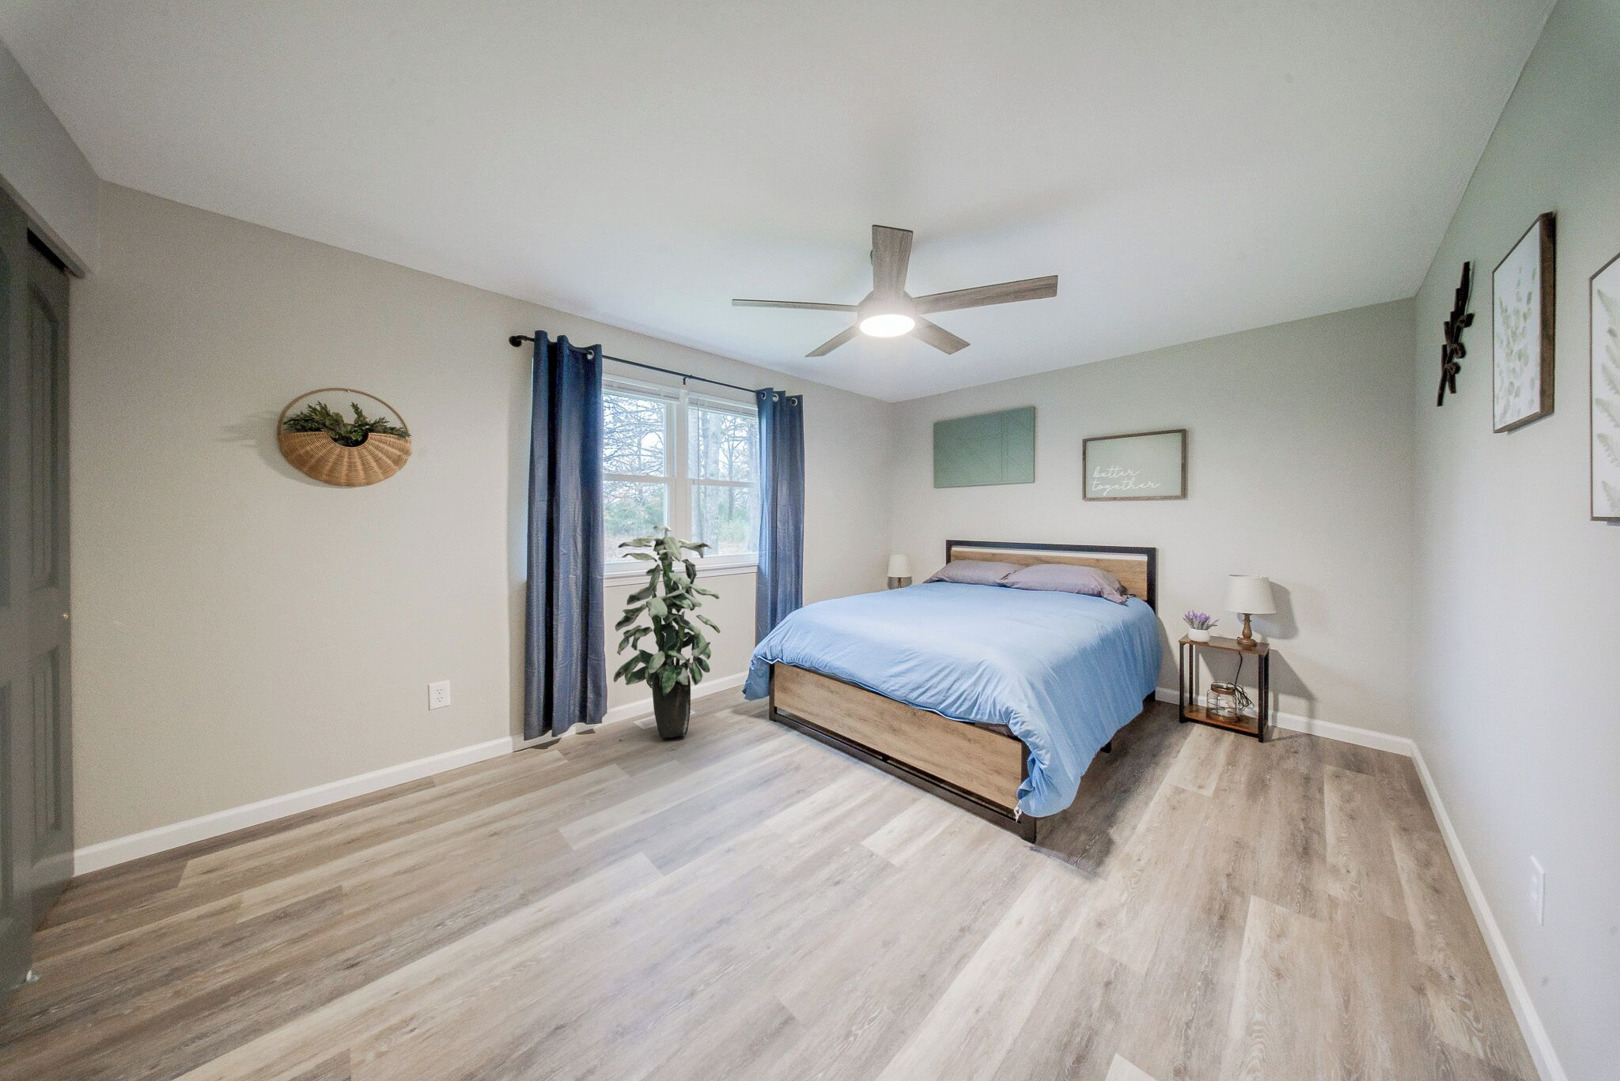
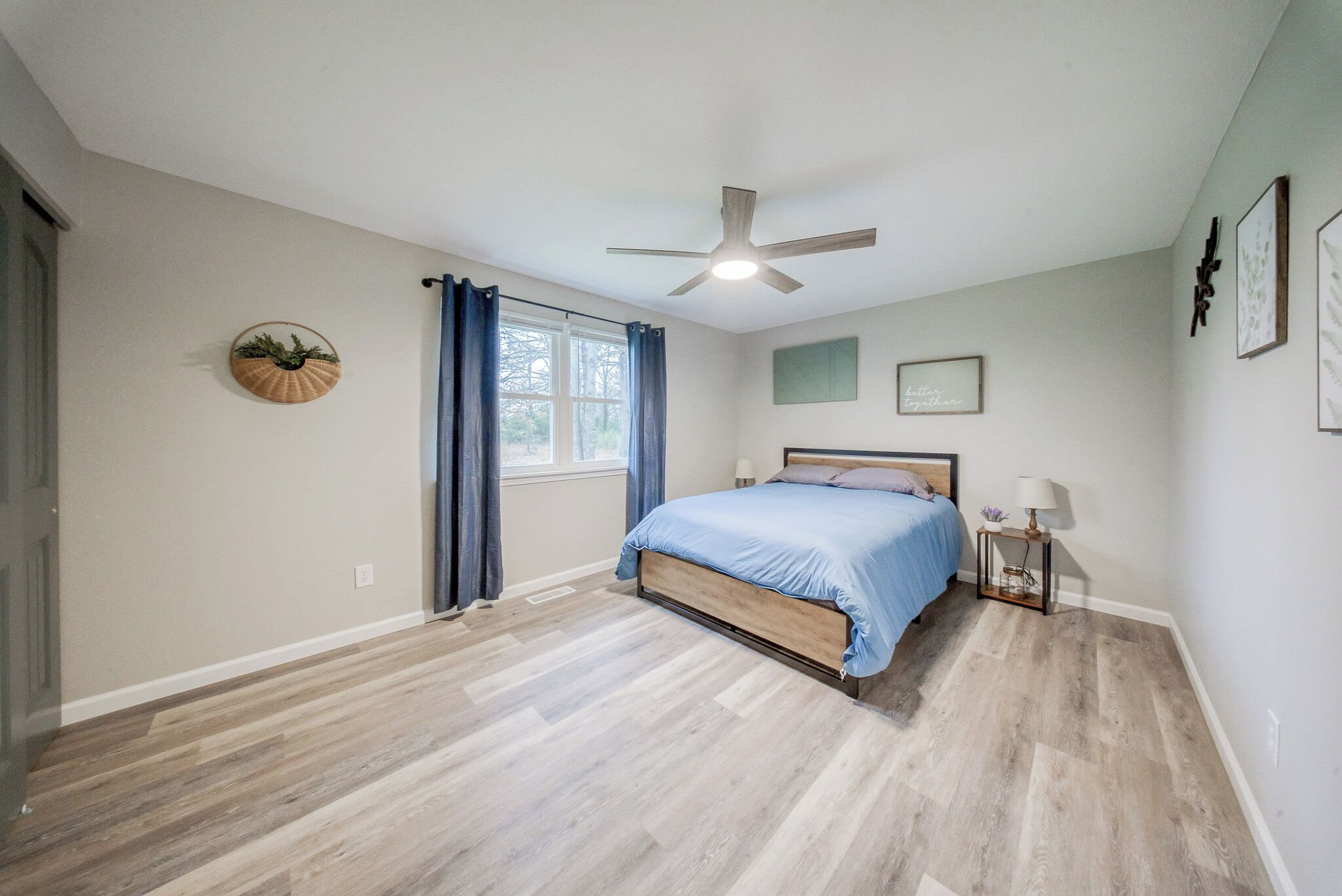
- indoor plant (665, 629)
